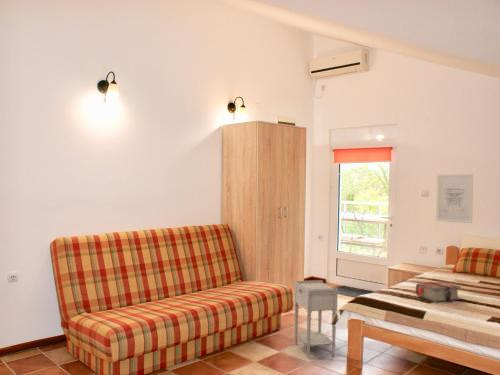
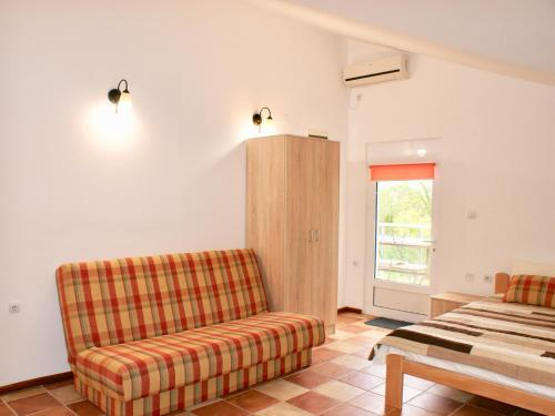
- wall art (454, 198)
- nightstand (318, 316)
- bible (438, 291)
